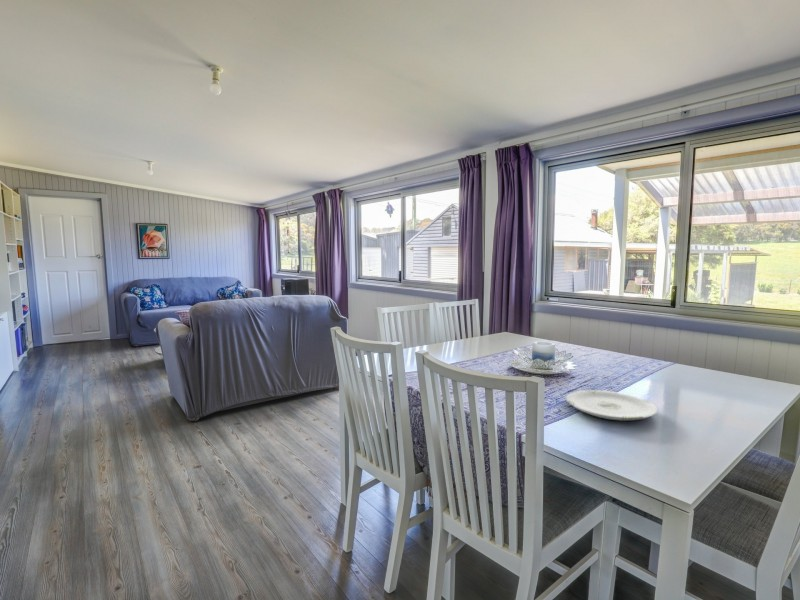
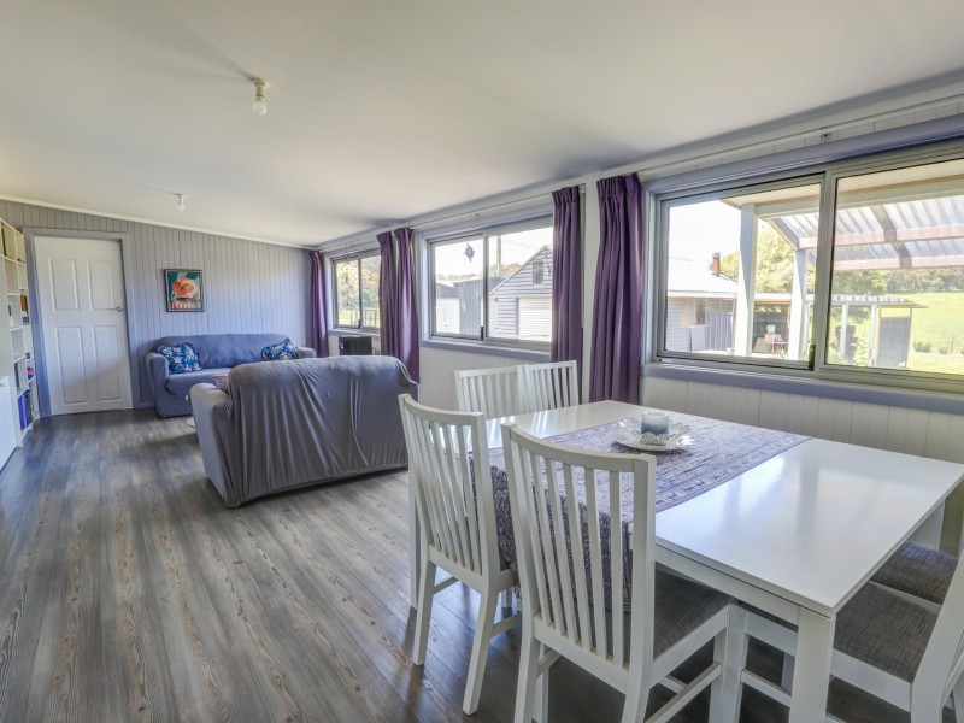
- plate (609, 405)
